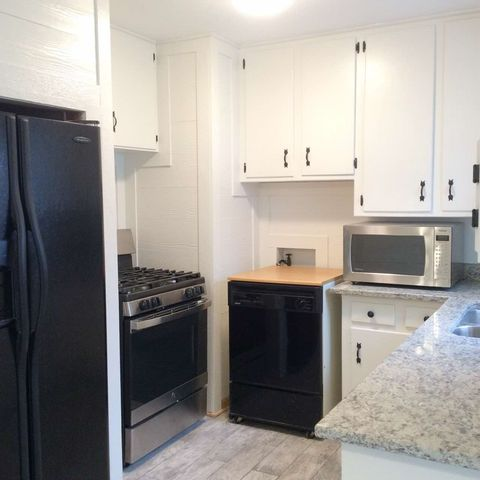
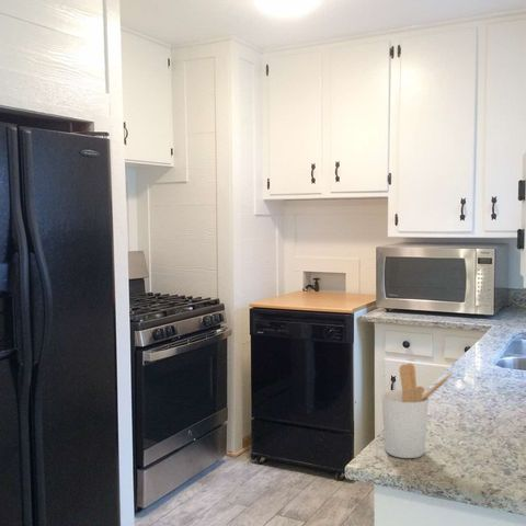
+ utensil holder (416, 411)
